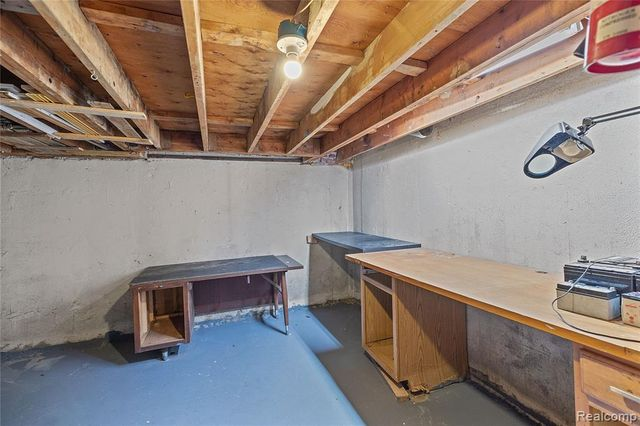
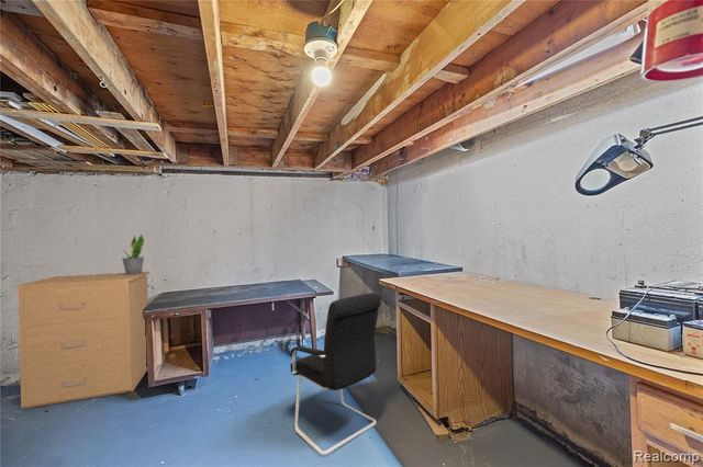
+ filing cabinet (92, 331)
+ potted plant (133, 253)
+ office chair (336, 360)
